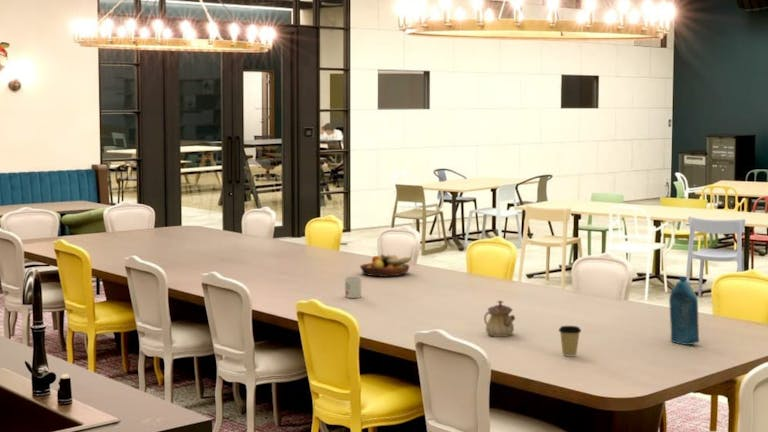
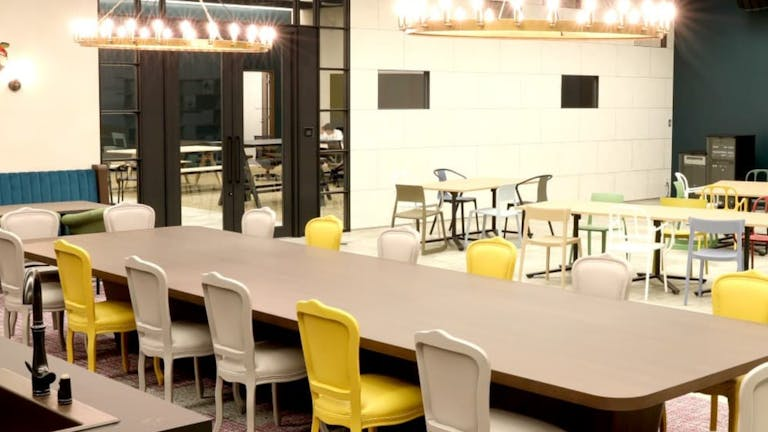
- teapot (498, 317)
- fruit bowl (385, 263)
- mug (351, 286)
- bottle (684, 310)
- coffee cup (569, 340)
